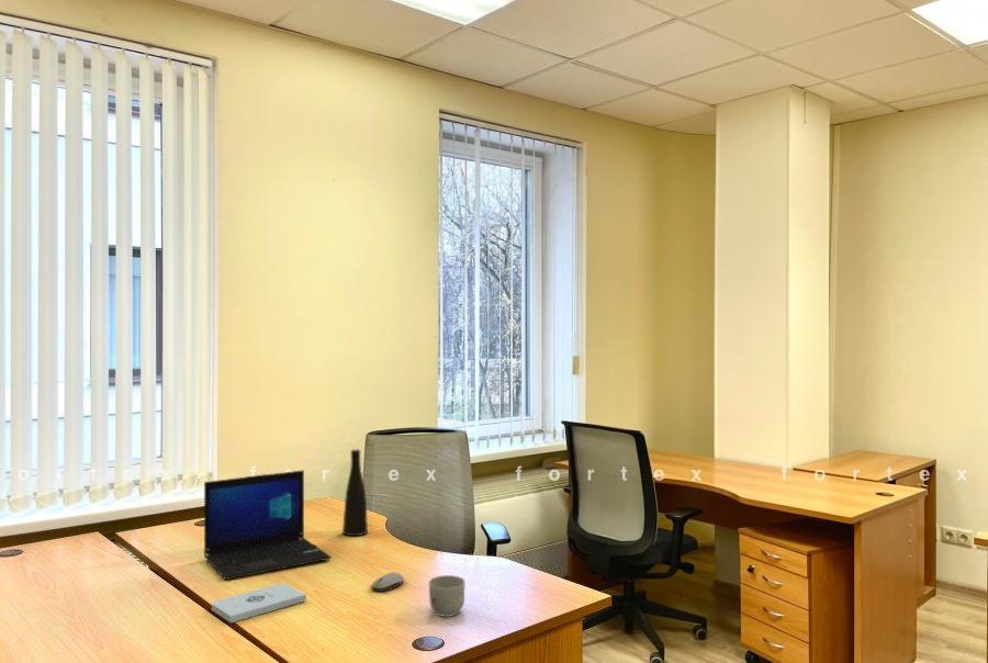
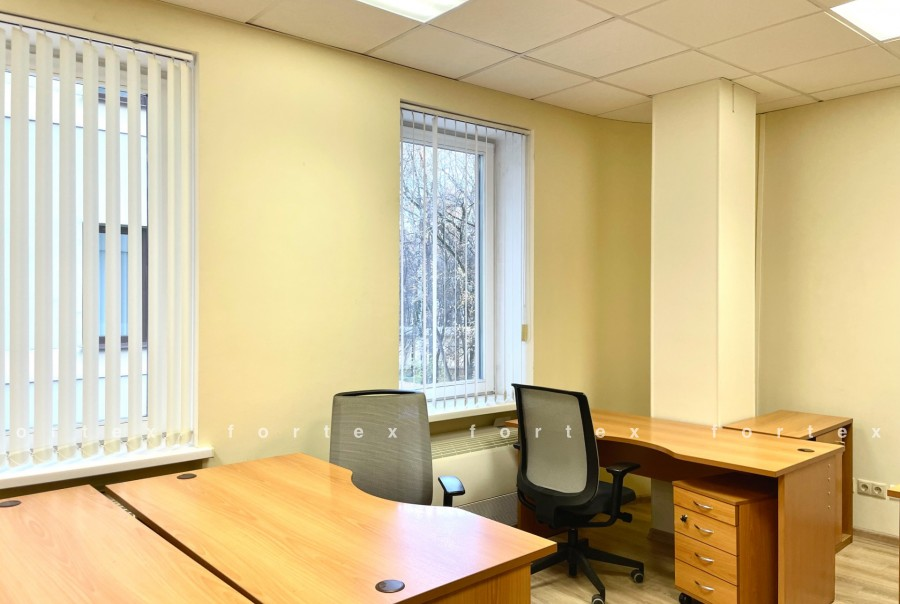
- notepad (258, 600)
- computer mouse (388, 580)
- vase (355, 491)
- mug (444, 594)
- laptop (267, 520)
